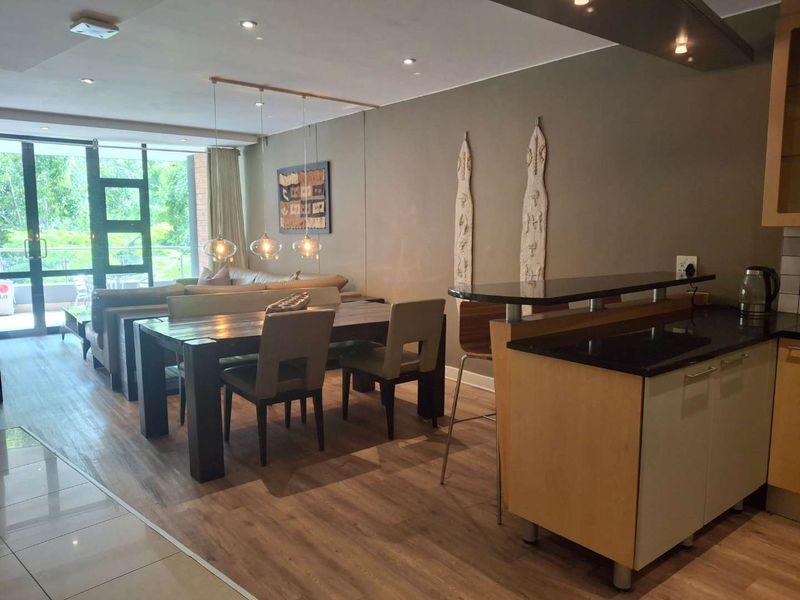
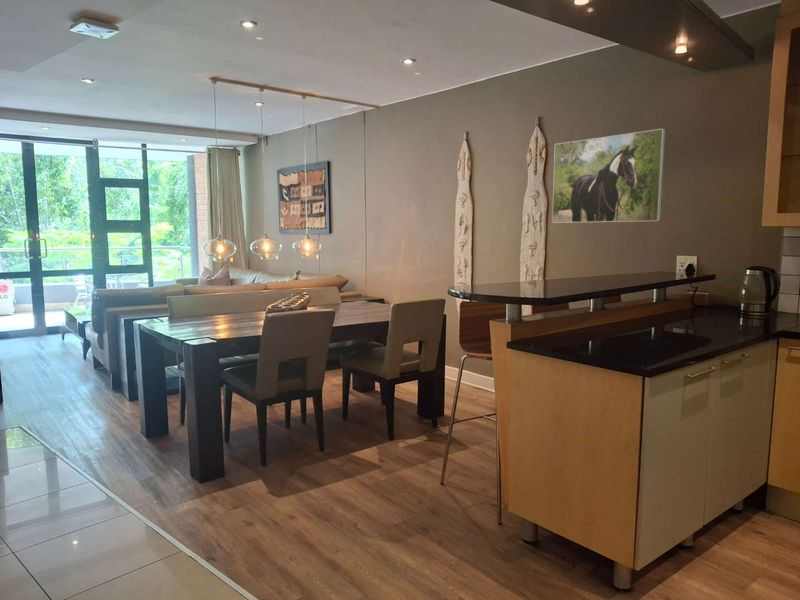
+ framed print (603, 179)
